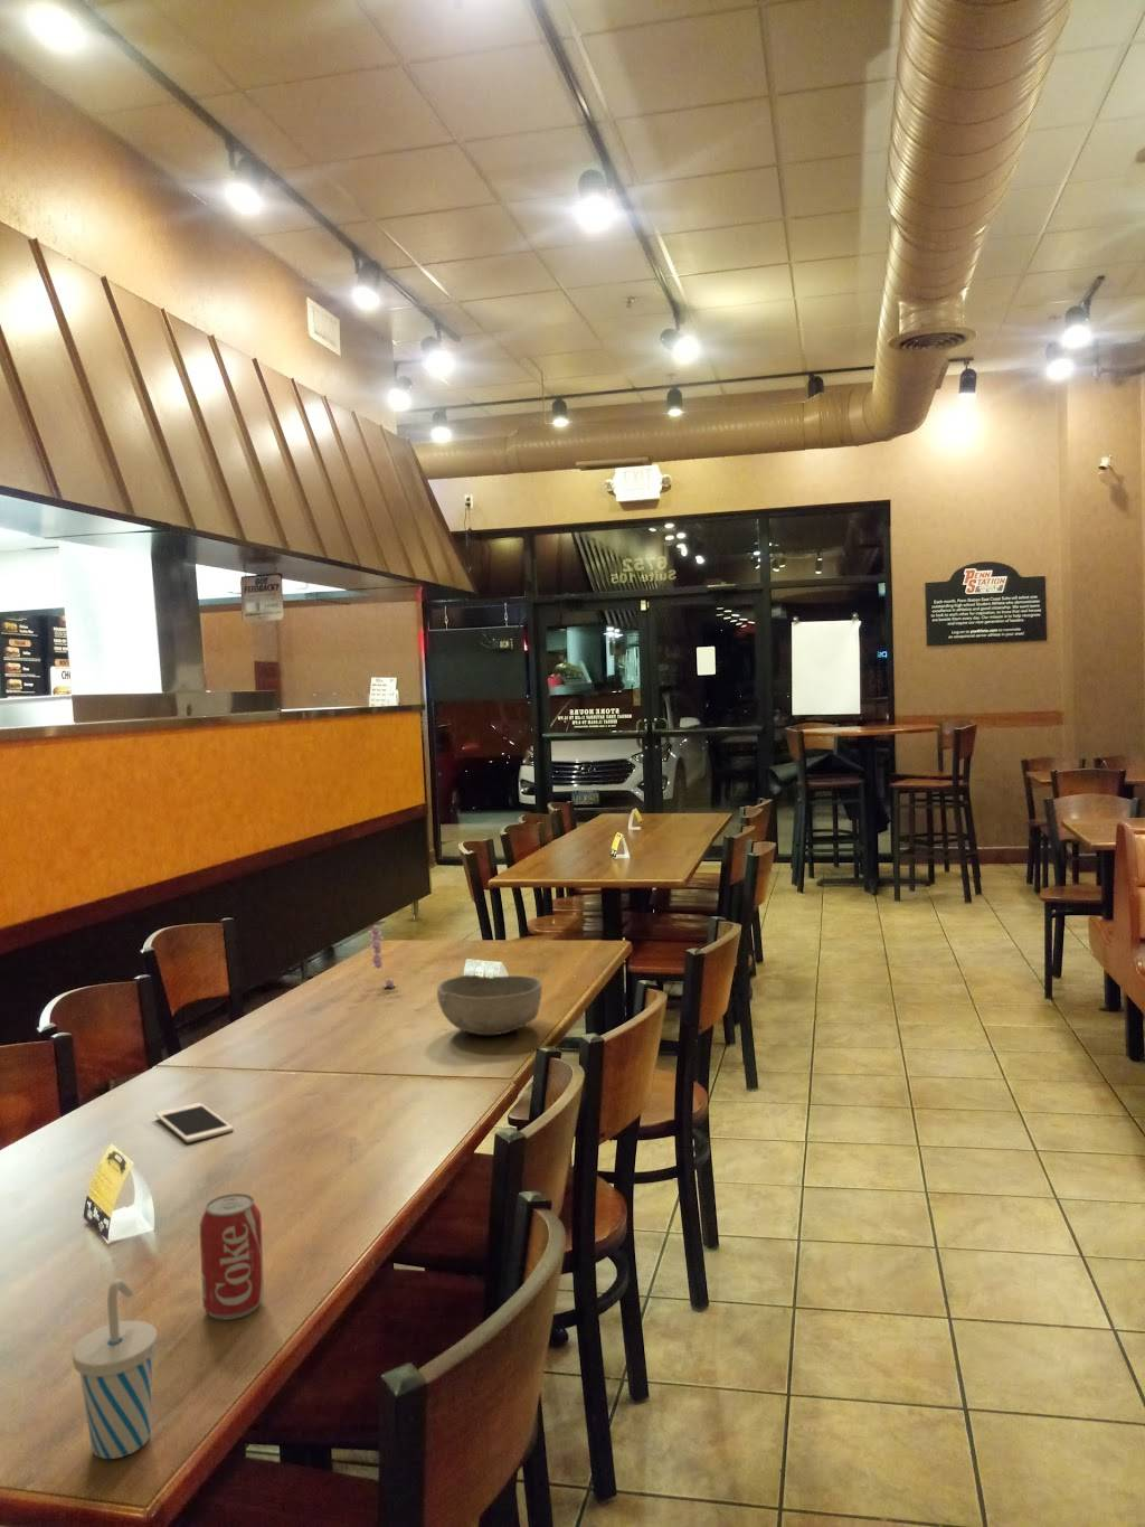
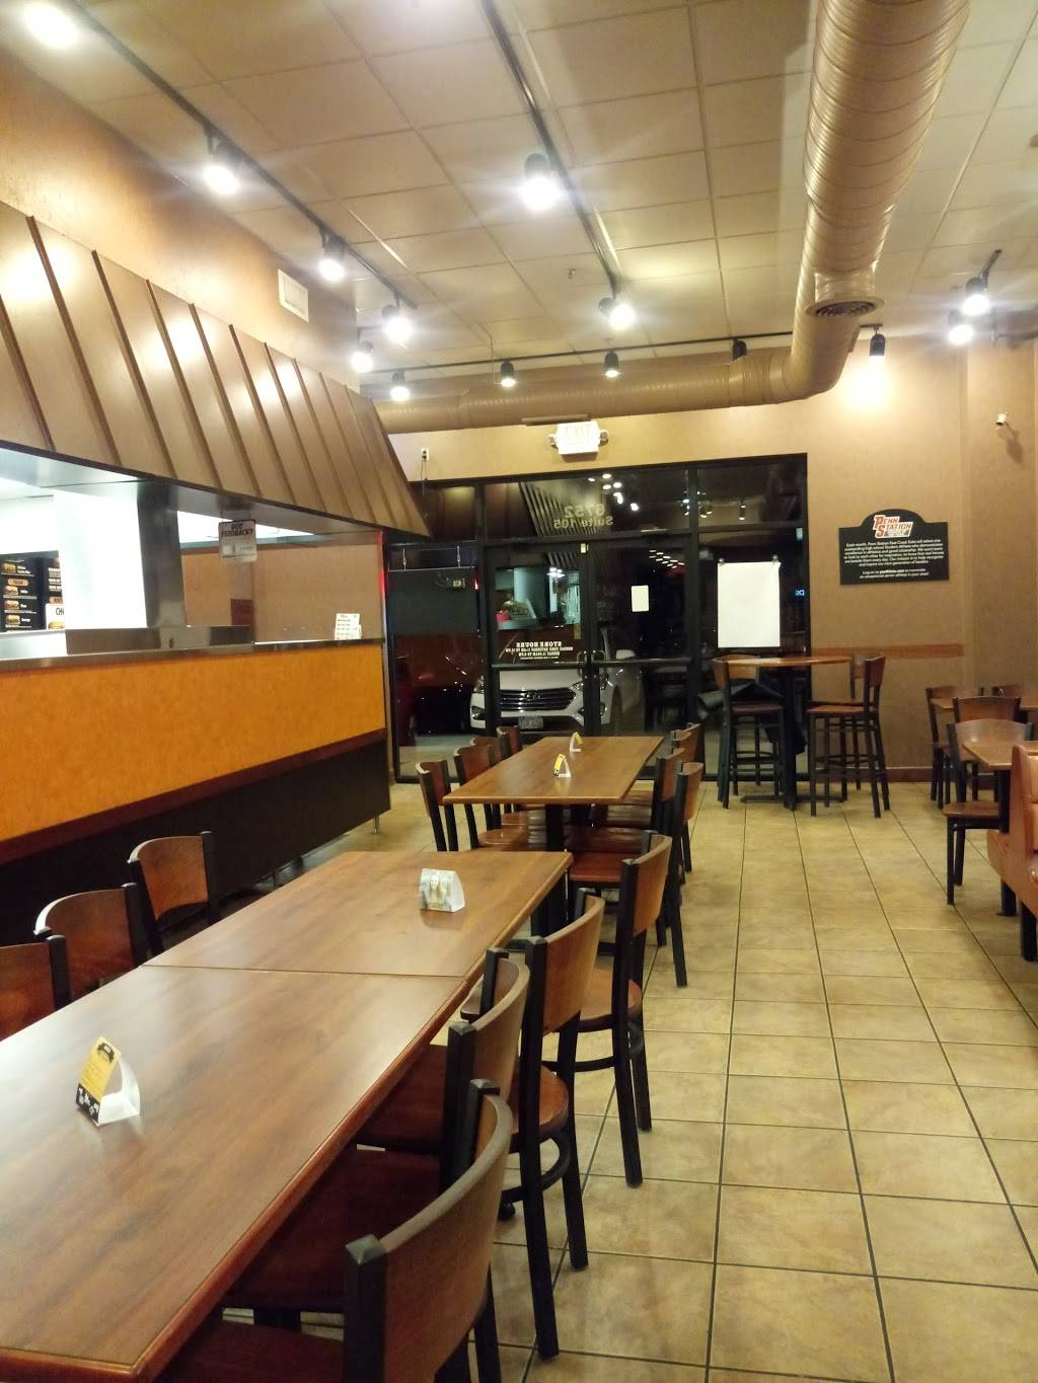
- flower (382, 952)
- bowl (490, 1006)
- beverage can (231, 1254)
- cup (118, 1361)
- cell phone (194, 1121)
